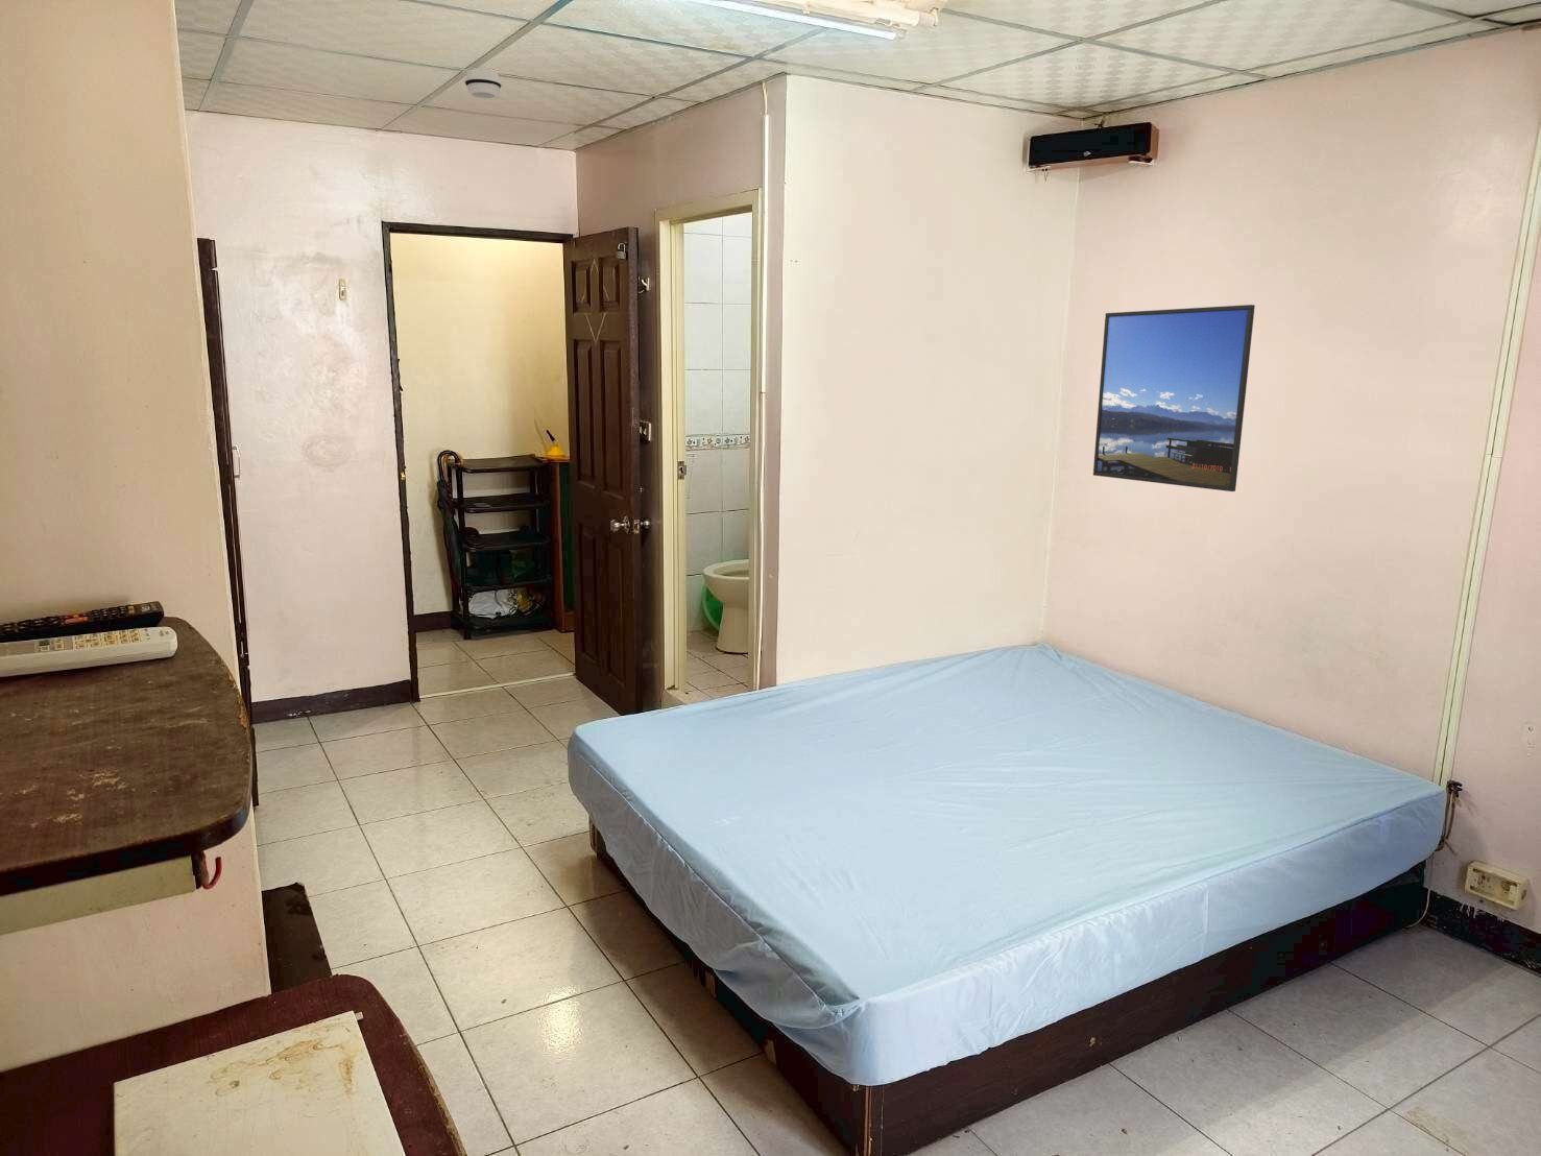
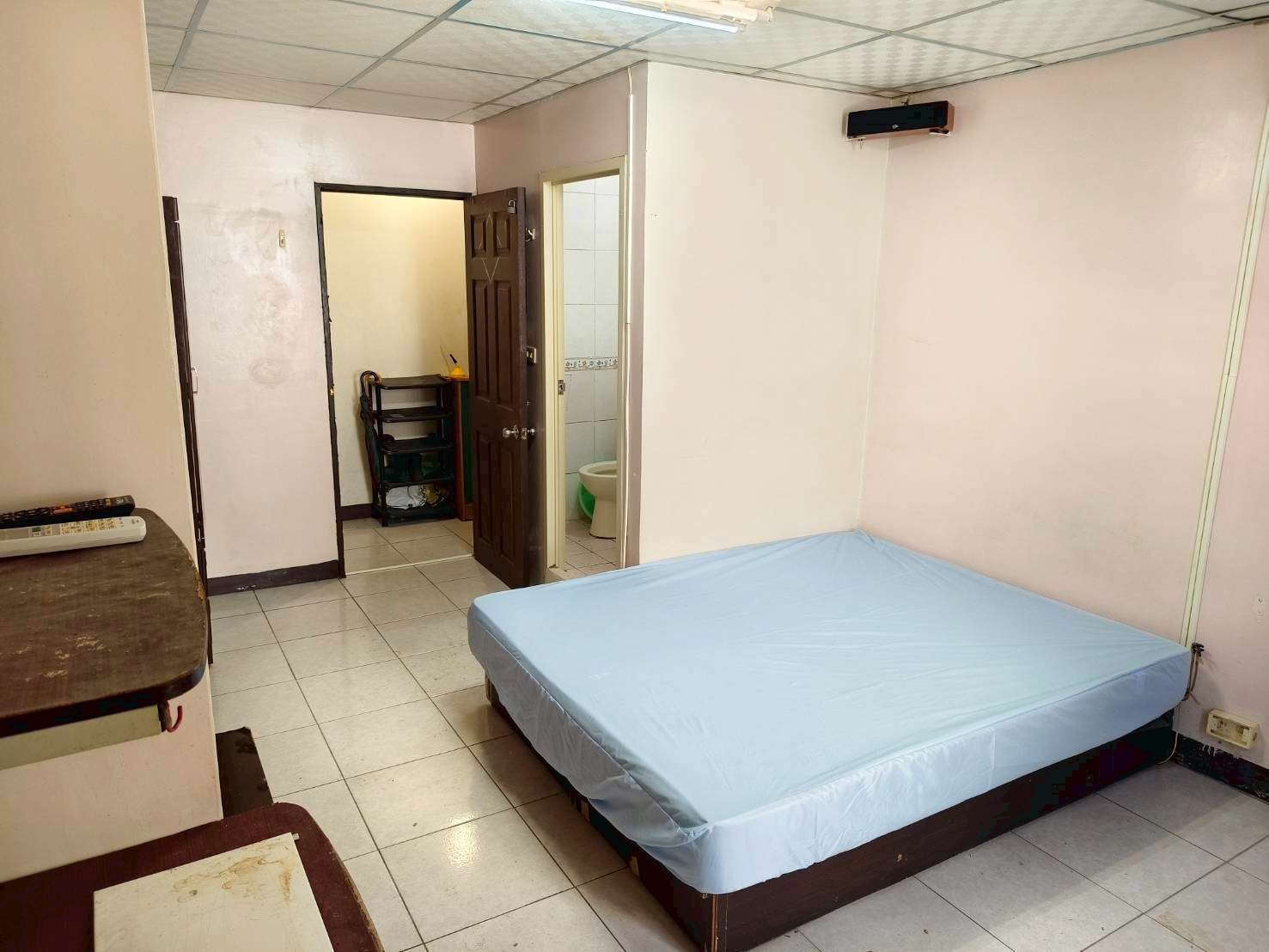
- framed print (1167, 396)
- smoke detector (483, 84)
